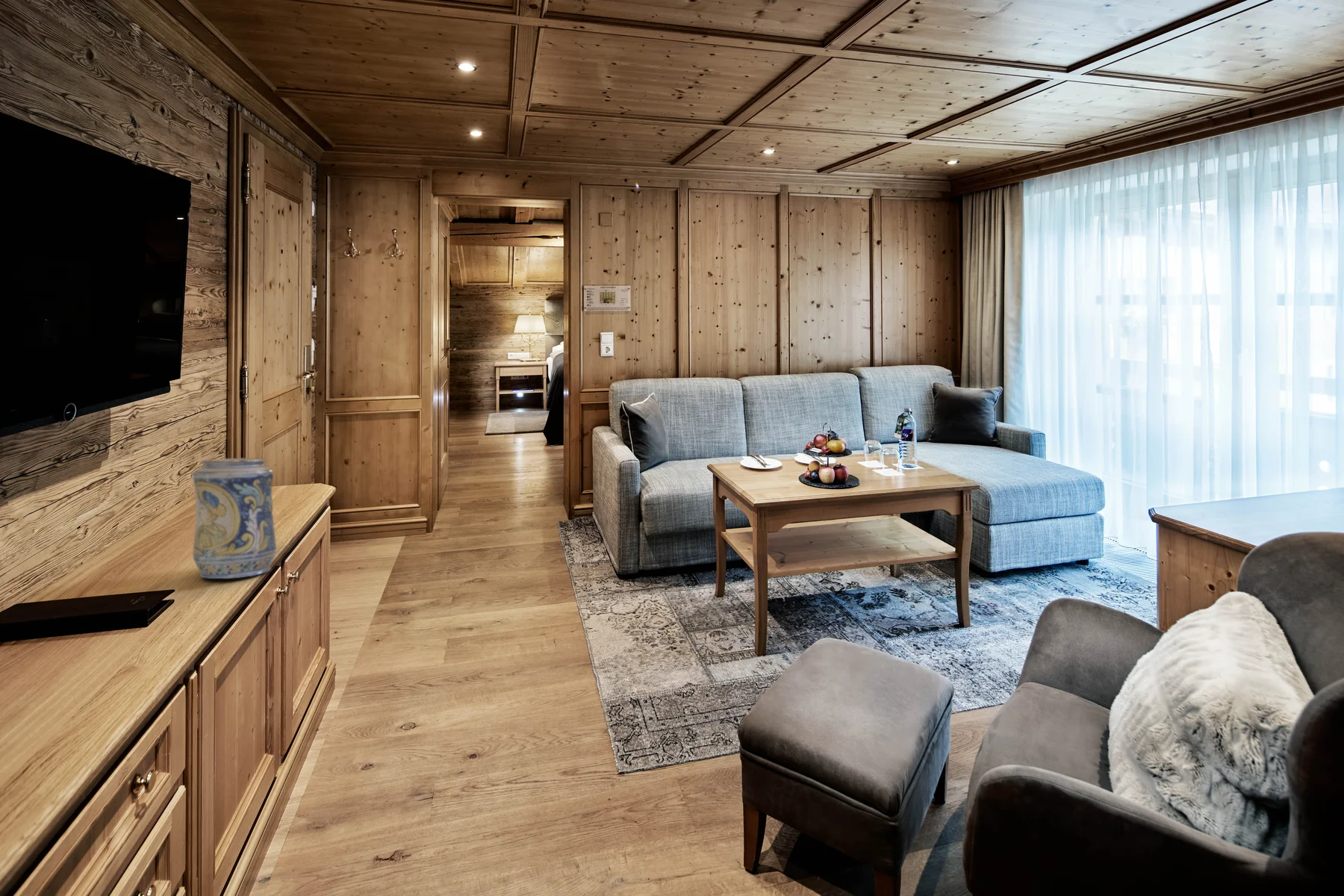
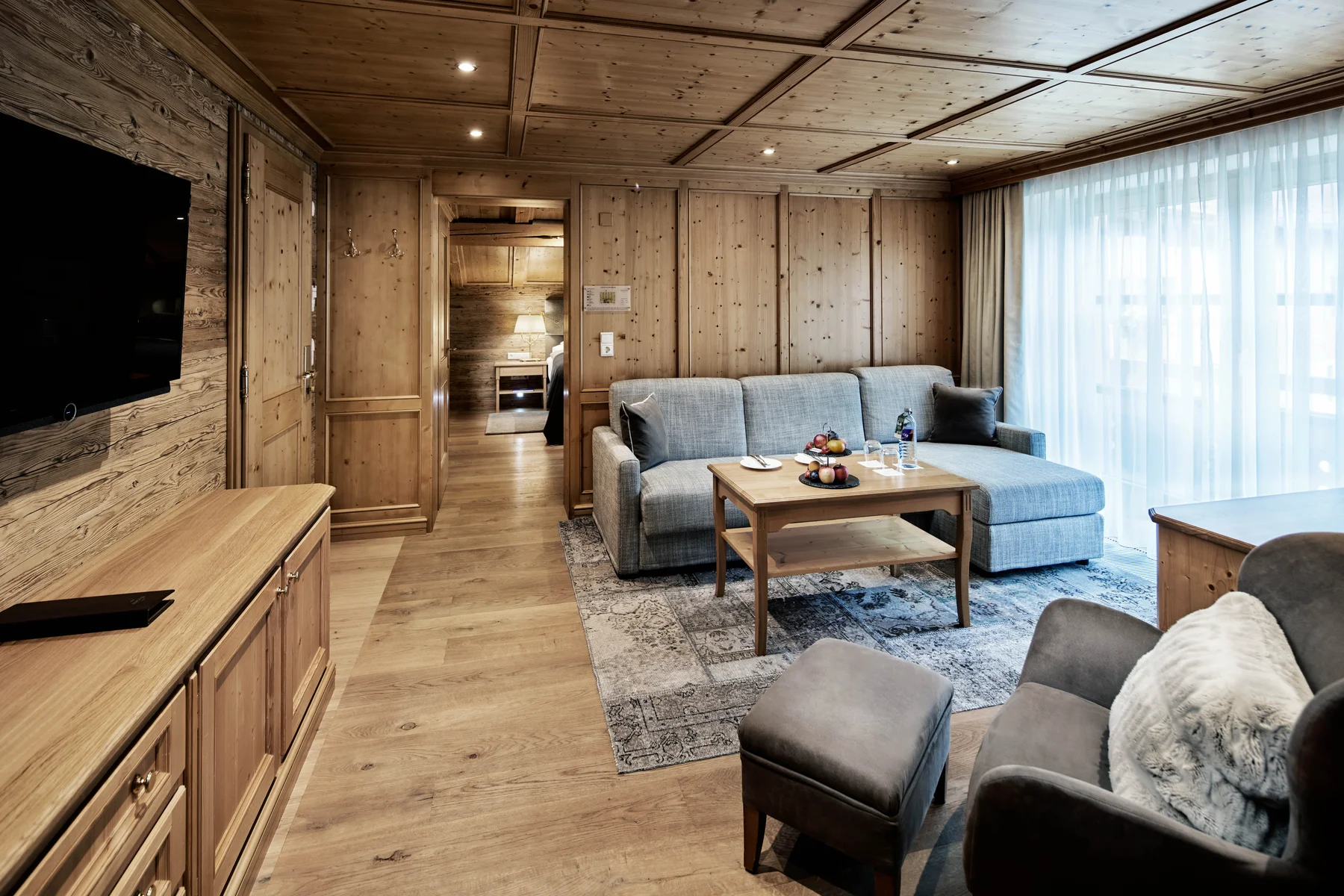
- decorative vase (235, 515)
